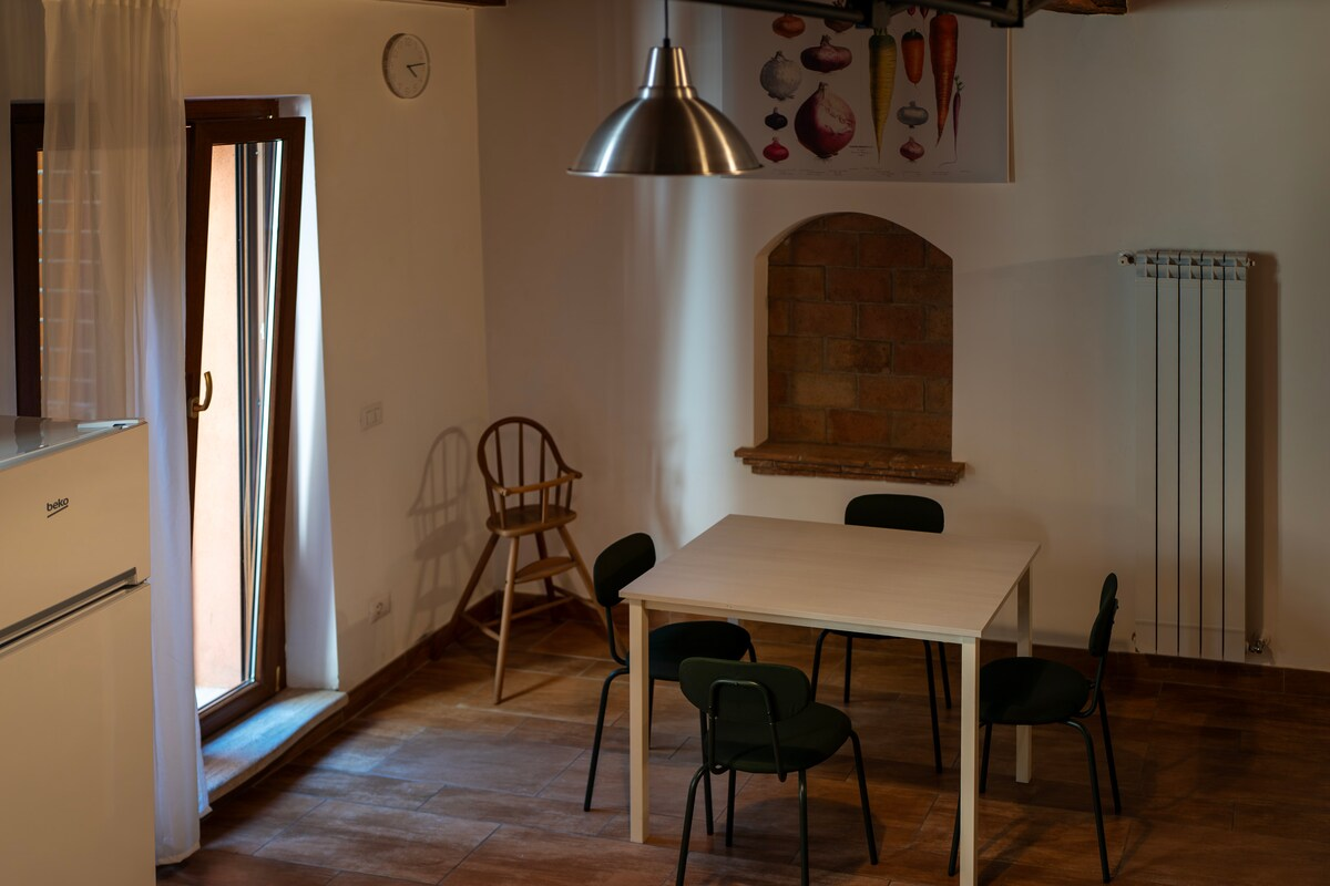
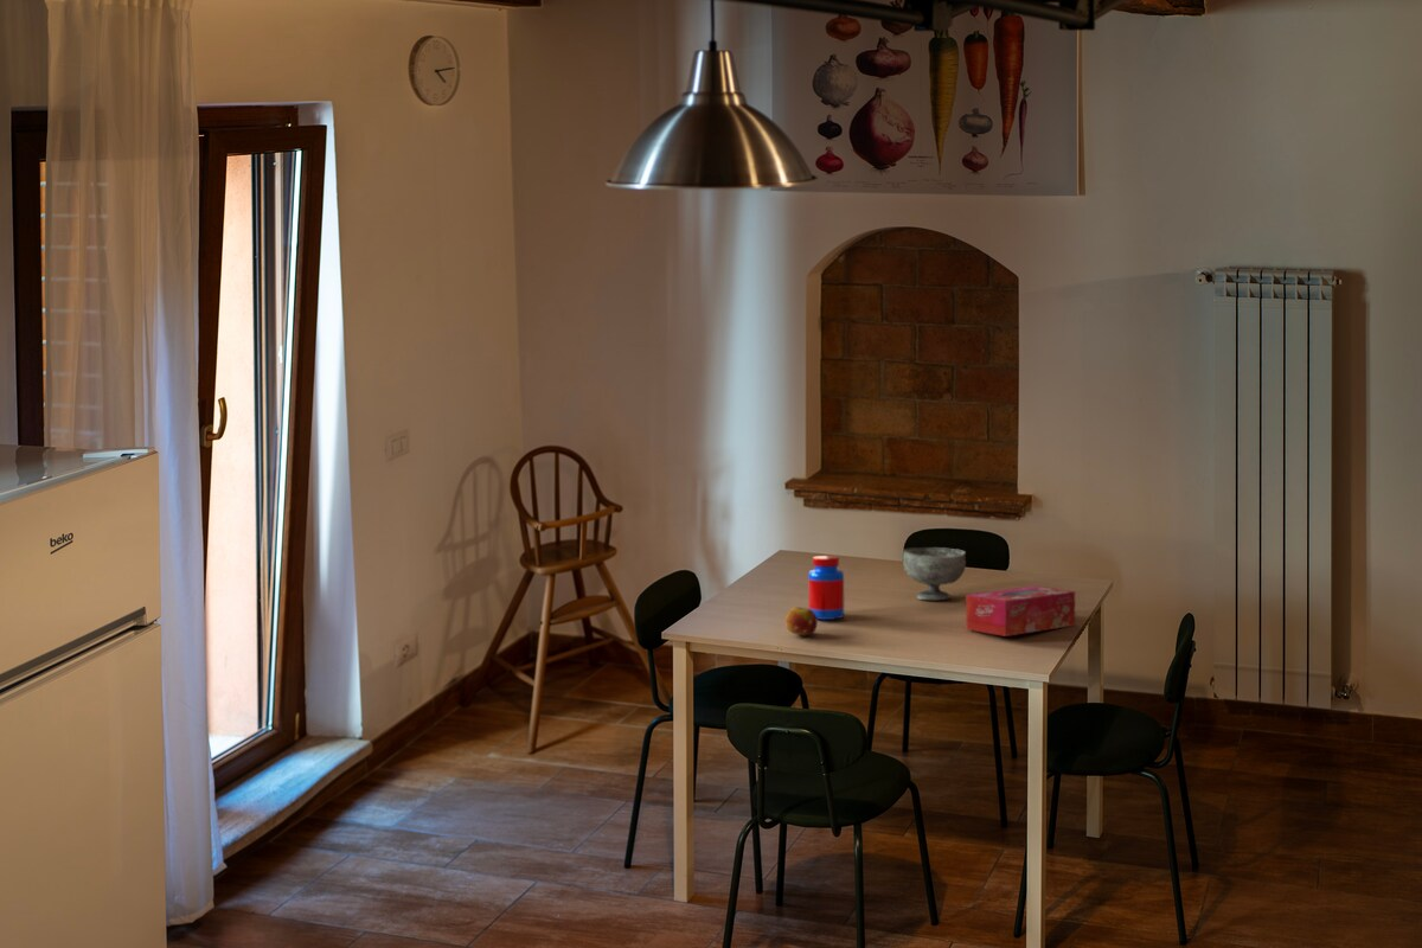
+ fruit (801, 621)
+ bowl (935, 574)
+ tissue box (1020, 610)
+ jar (826, 587)
